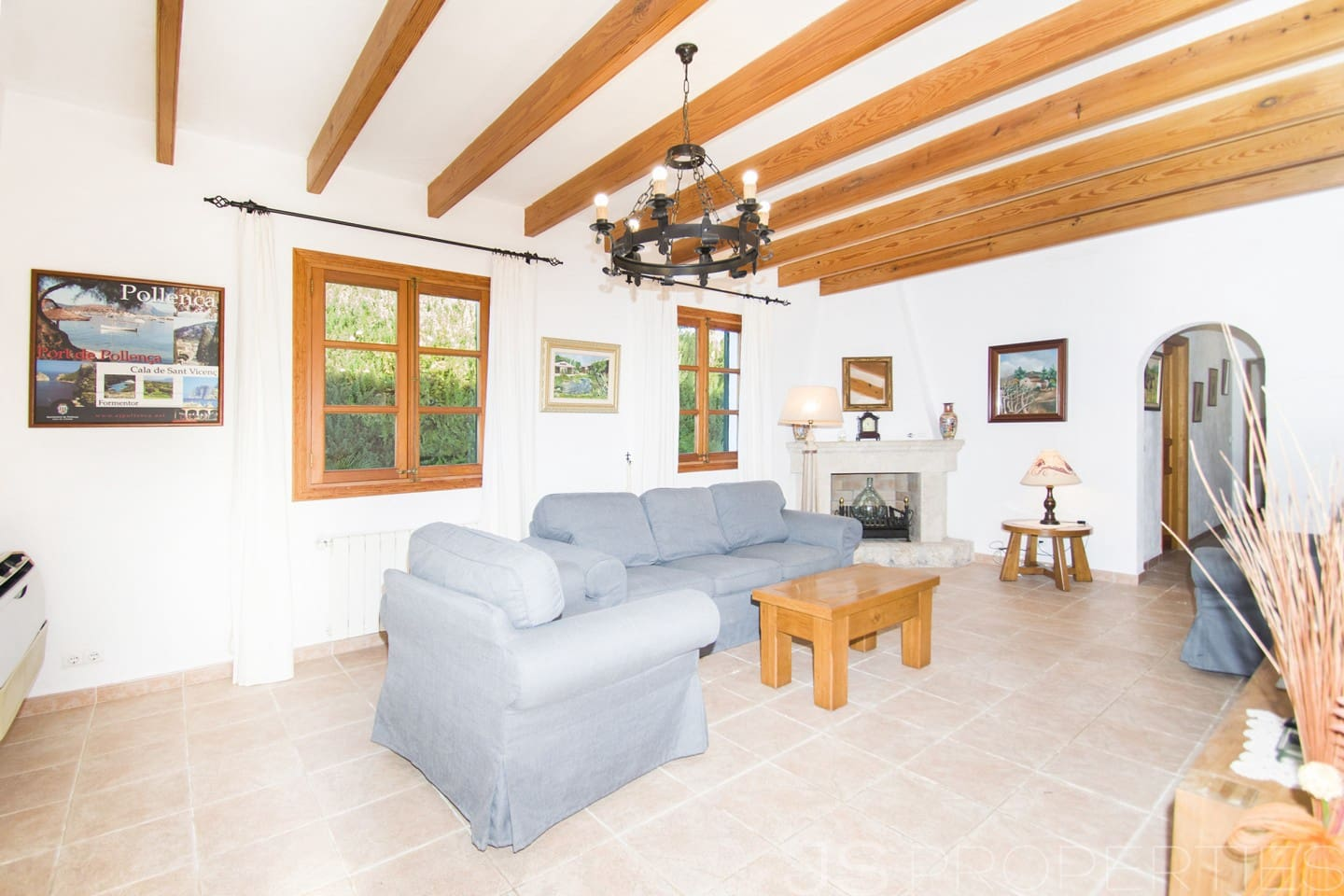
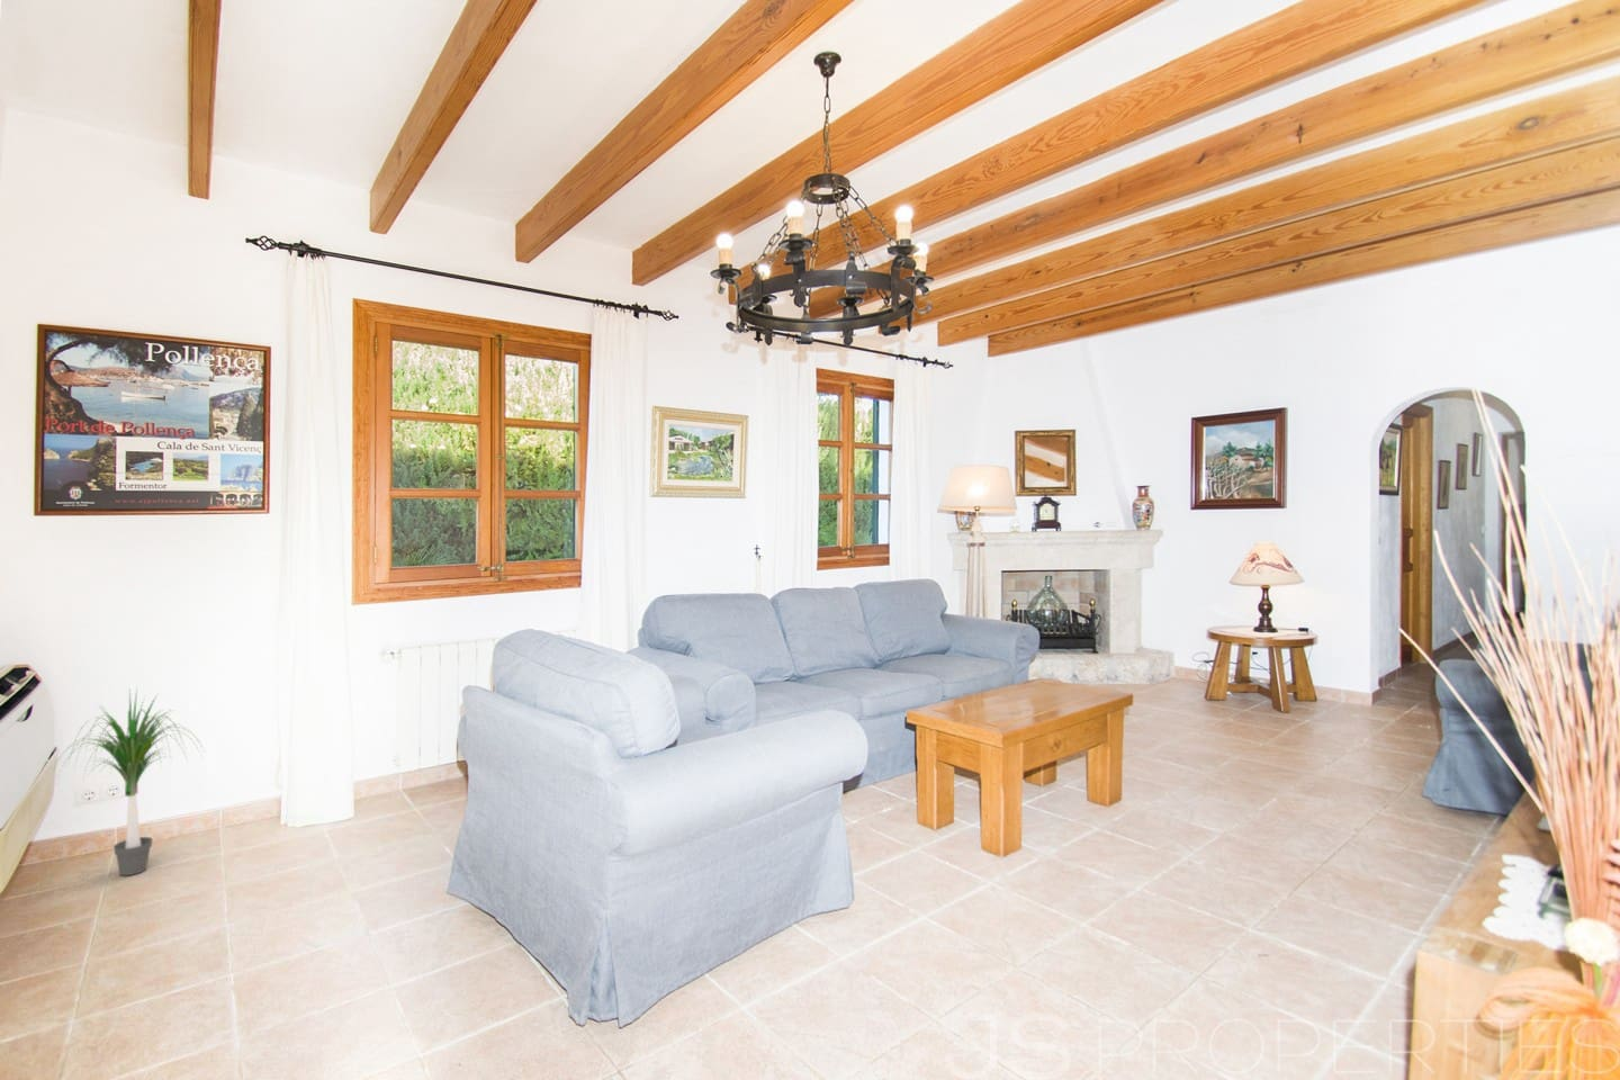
+ potted plant (130, 777)
